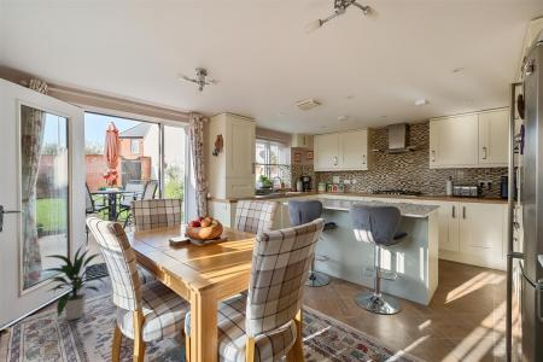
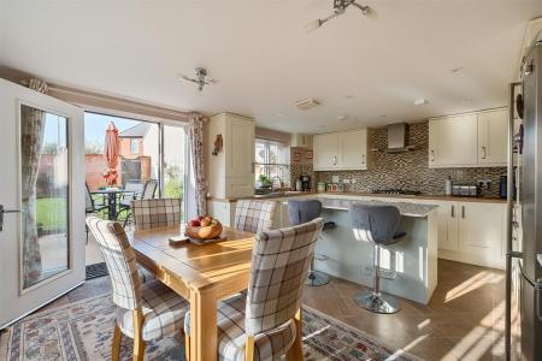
- indoor plant (72, 281)
